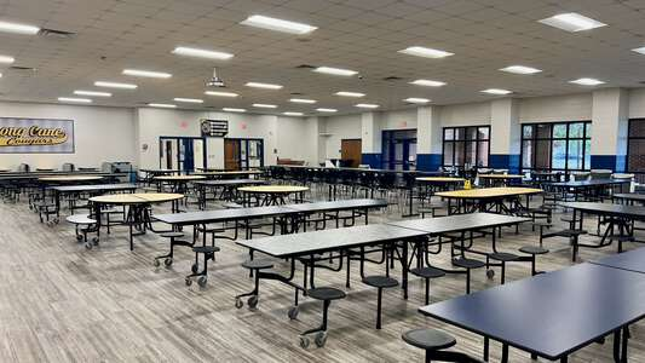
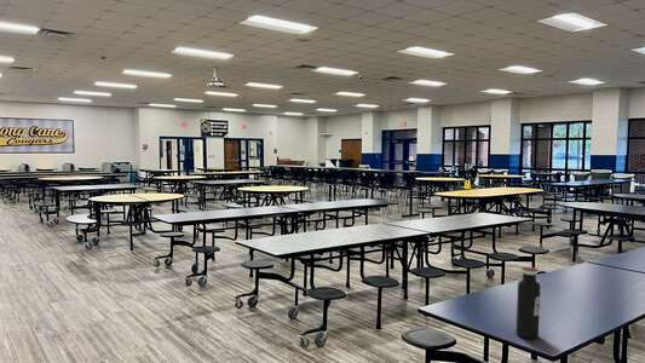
+ water bottle (528, 301)
